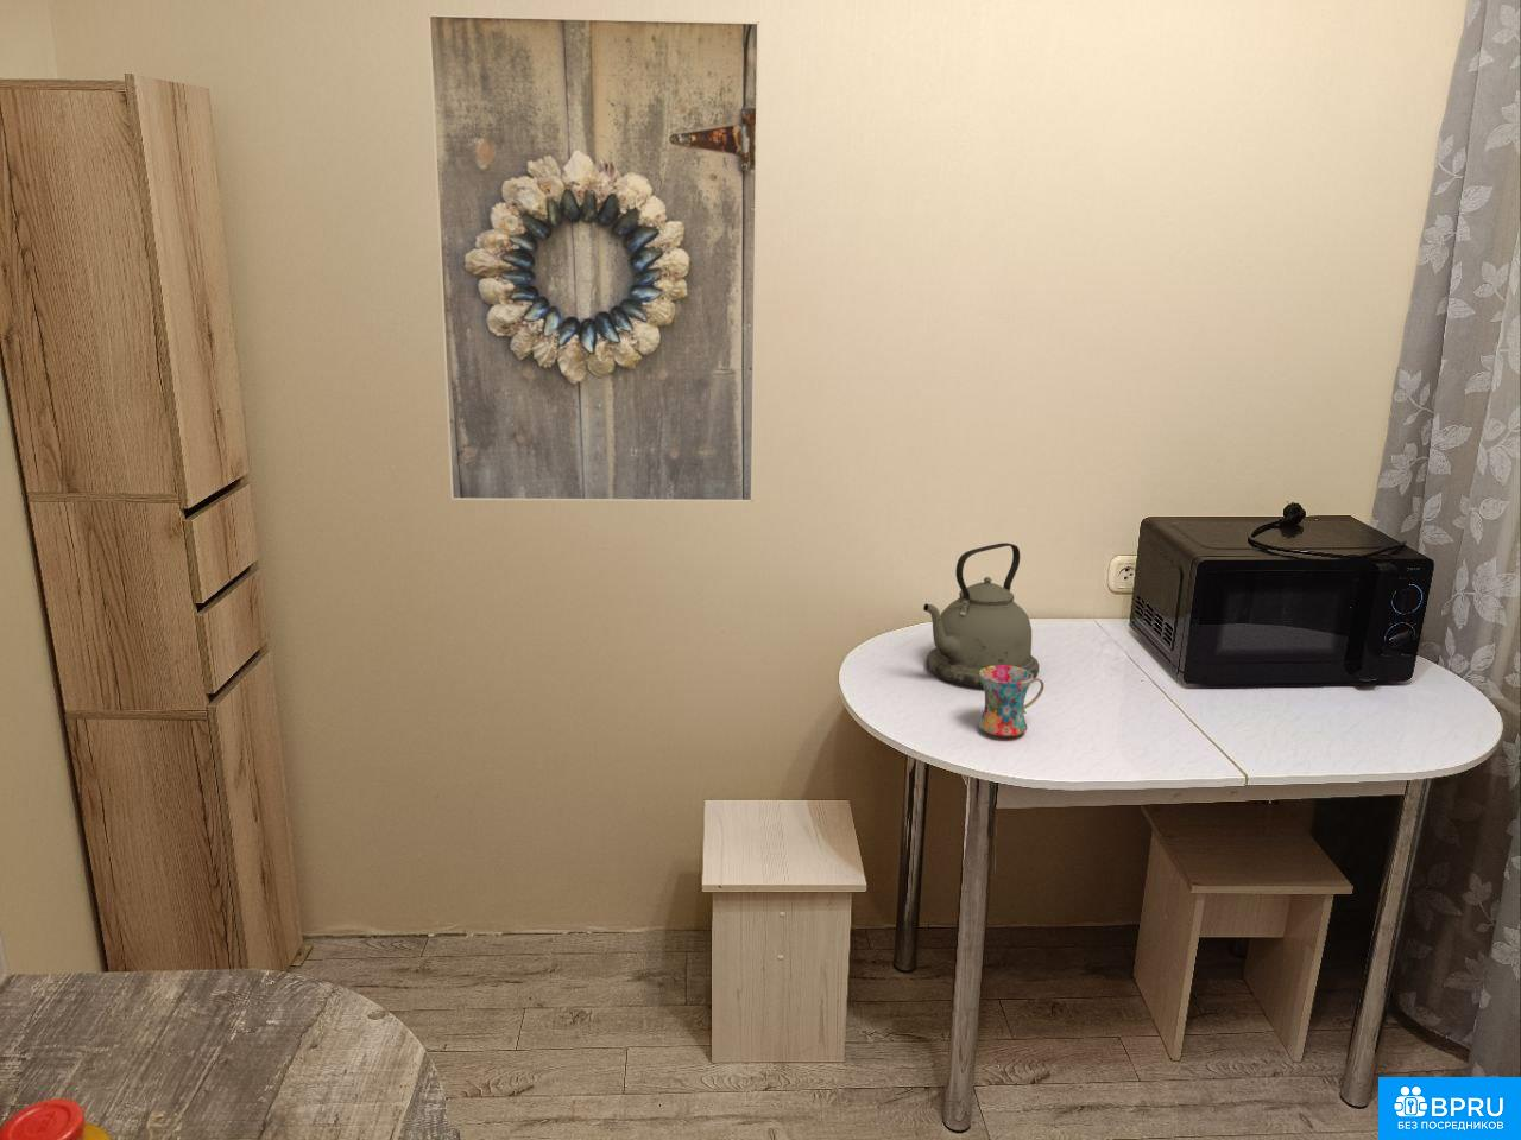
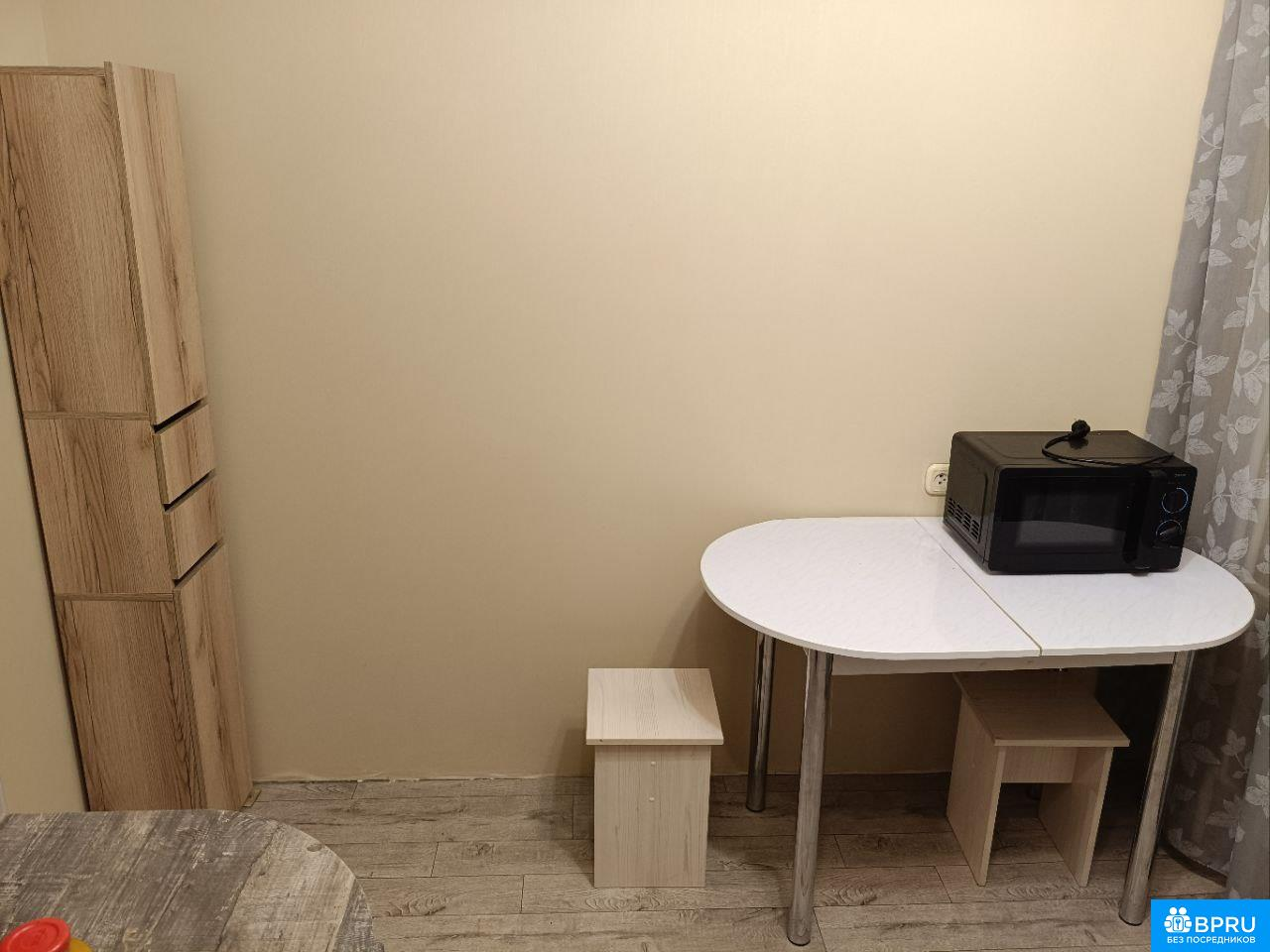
- kettle (983, 611)
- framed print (599, 269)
- mug (1011, 702)
